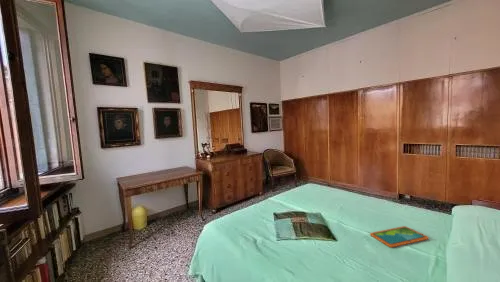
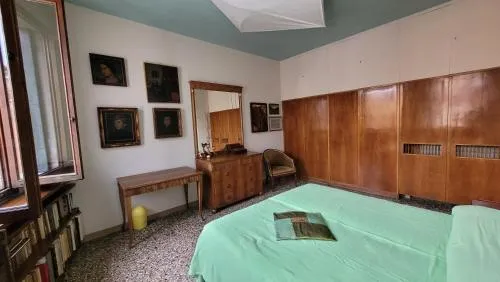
- tablet (398, 236)
